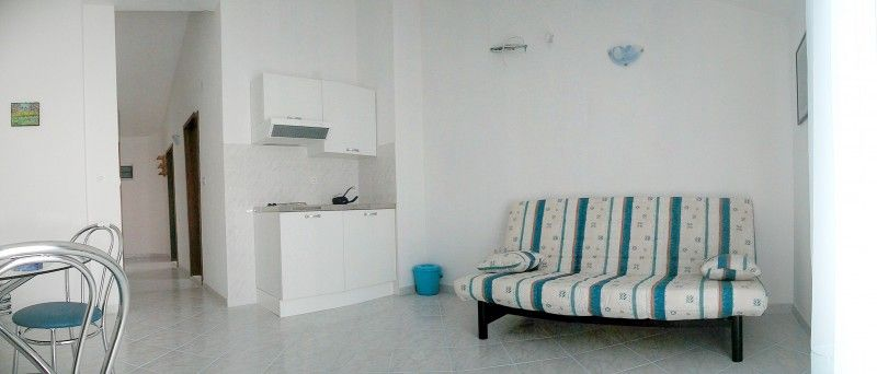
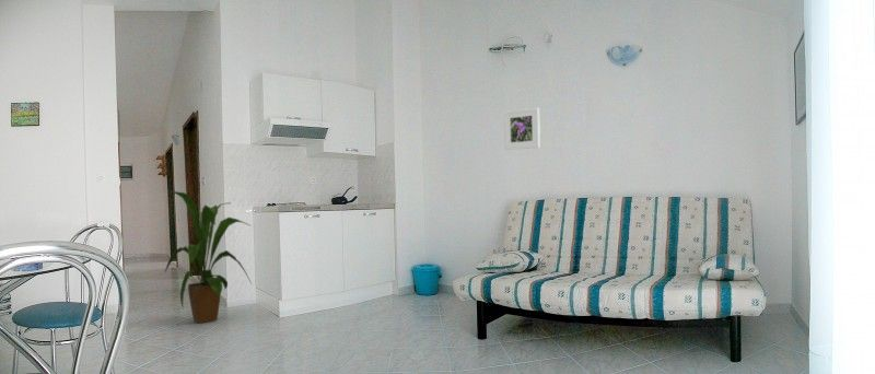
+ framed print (521, 129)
+ house plant (213, 254)
